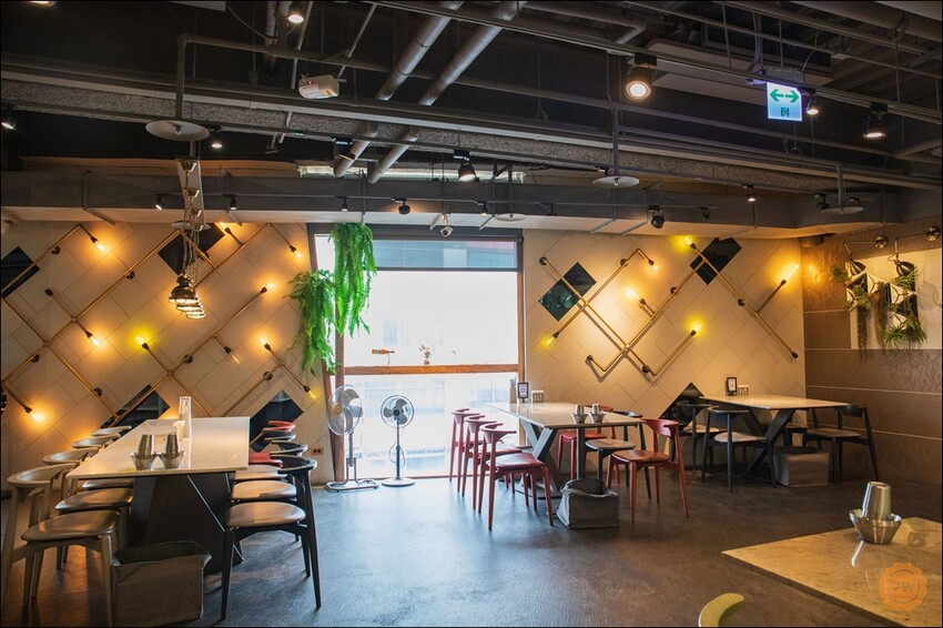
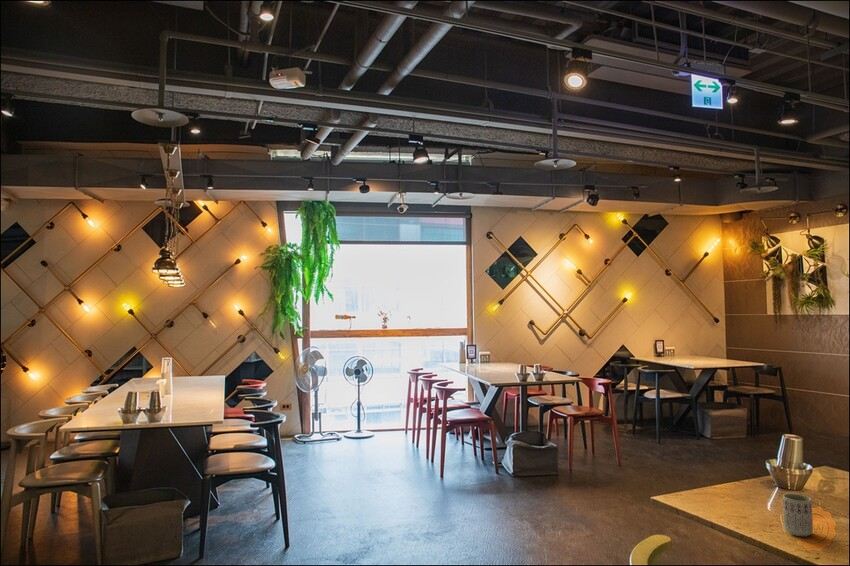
+ cup (797, 514)
